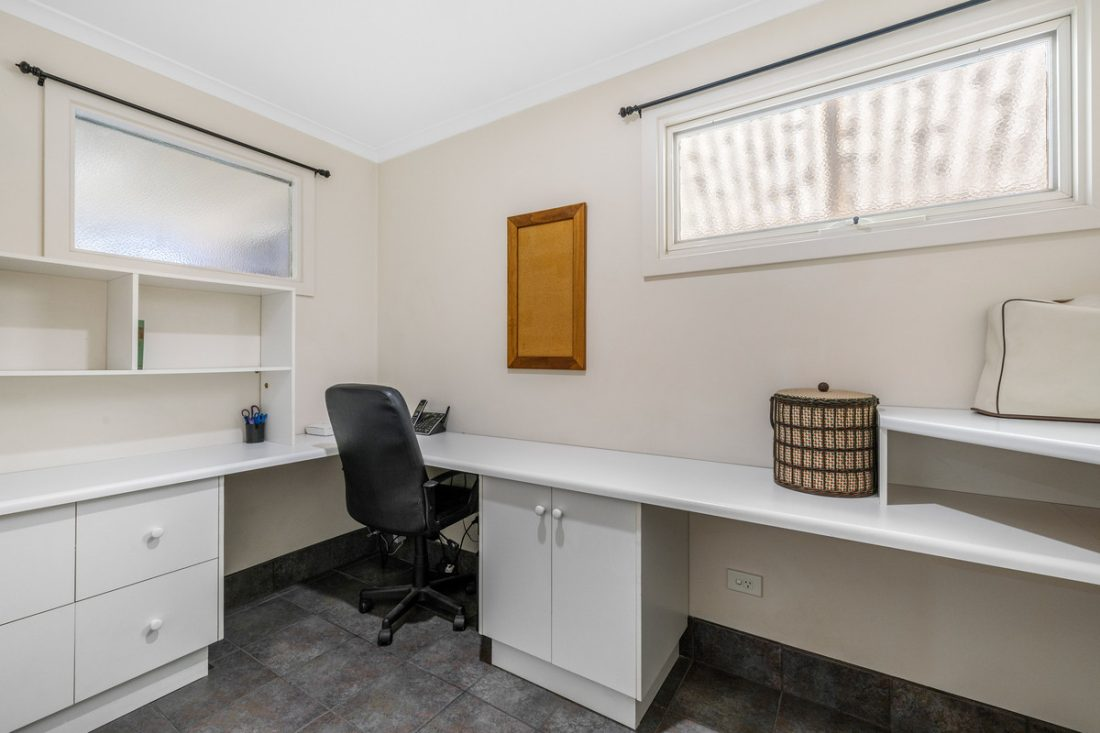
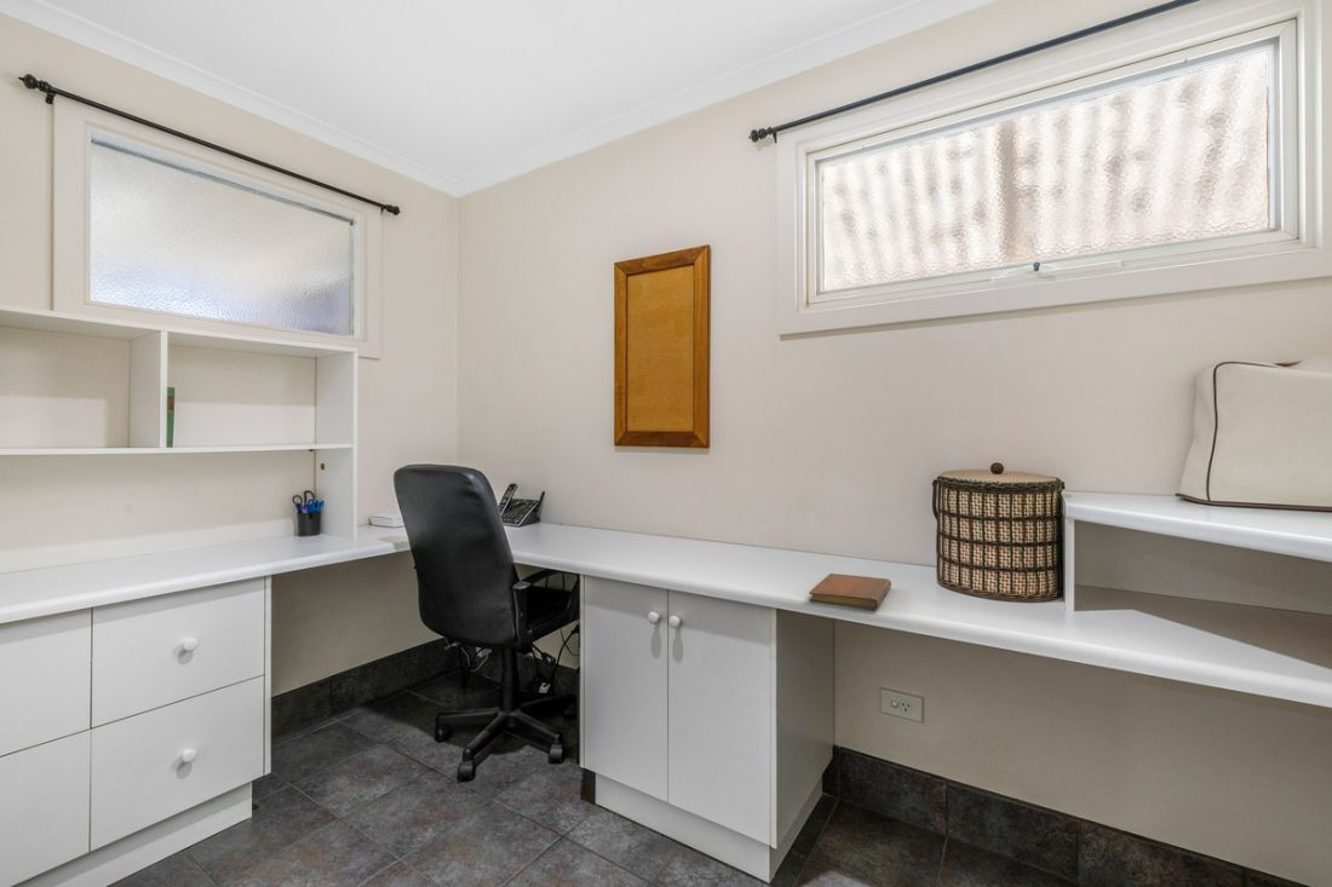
+ notebook (851, 589)
